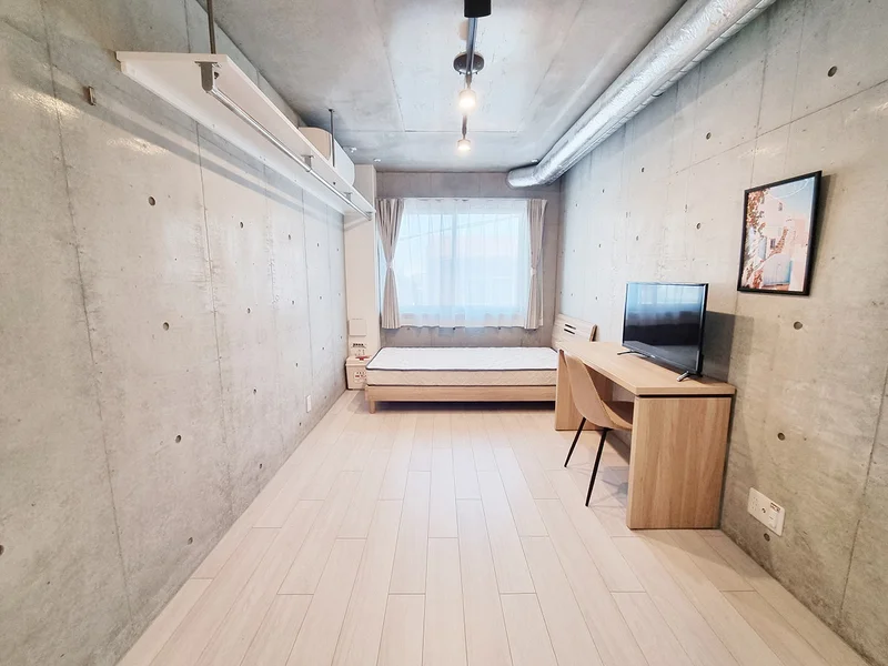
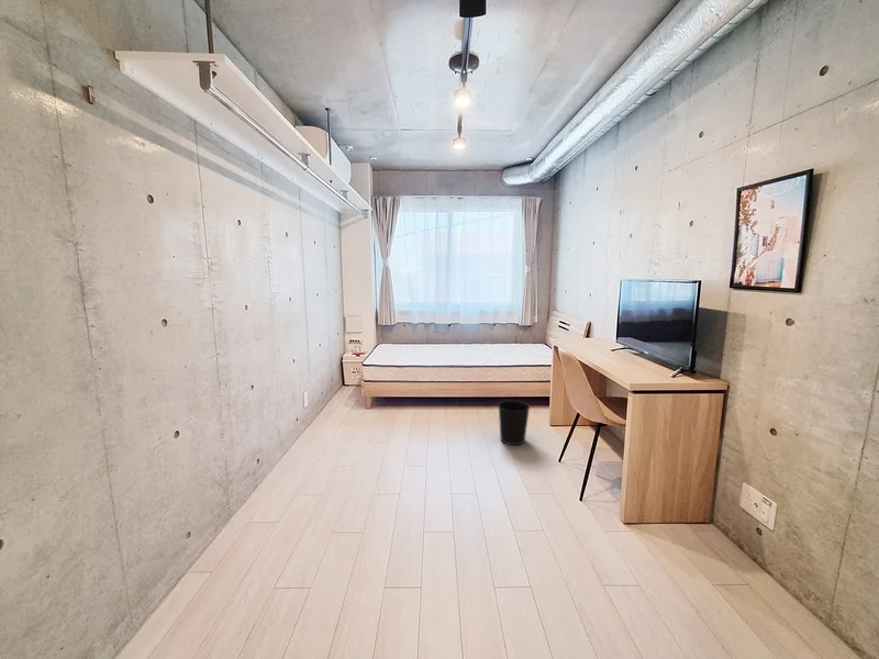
+ wastebasket (513, 423)
